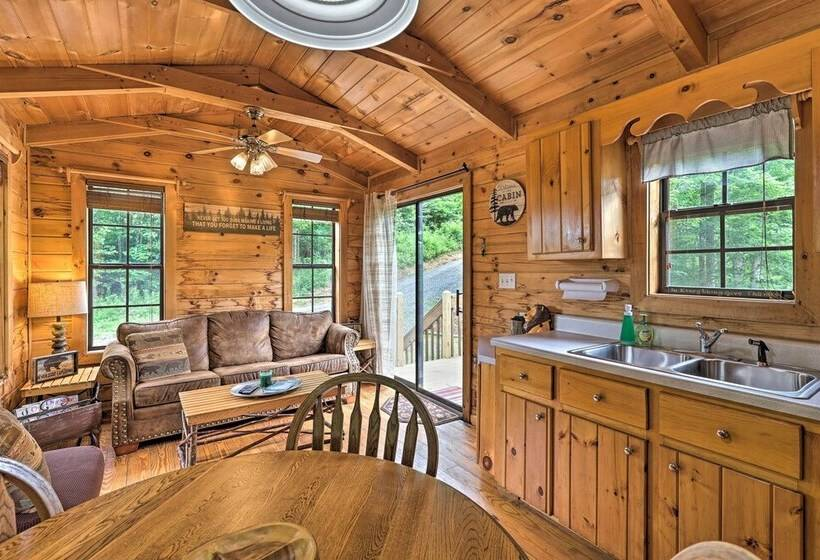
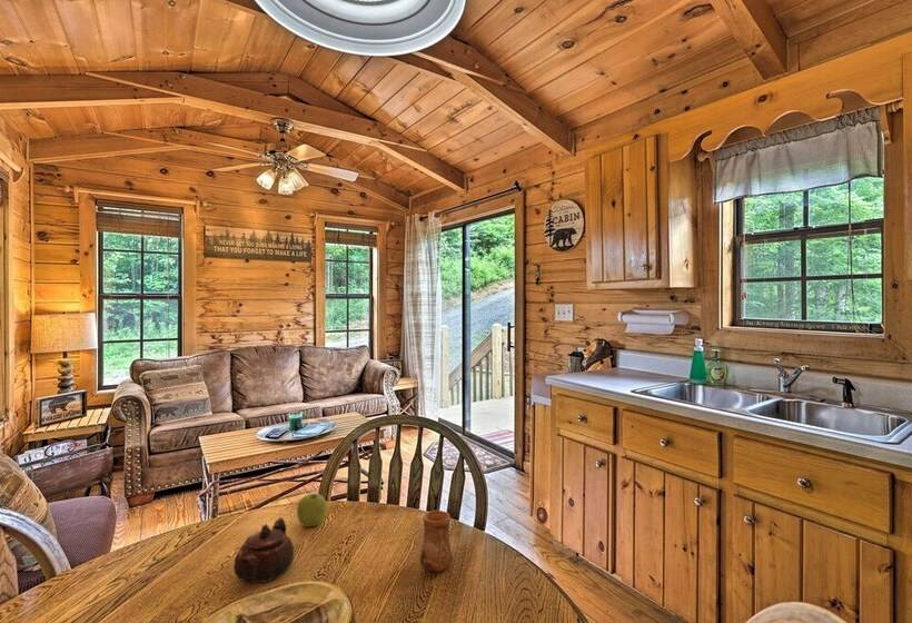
+ cup (436, 540)
+ teapot (266, 546)
+ fruit (311, 508)
